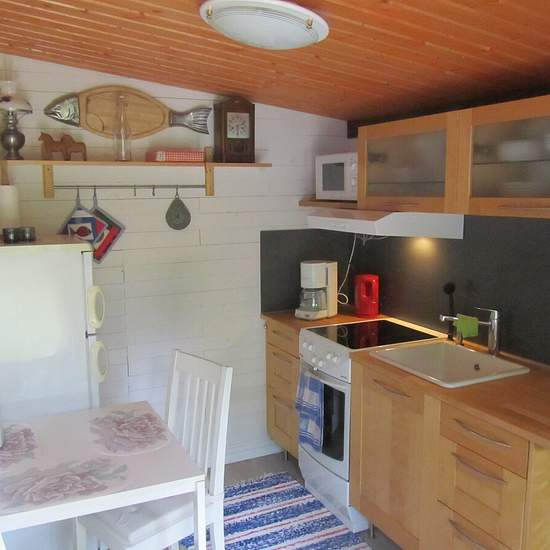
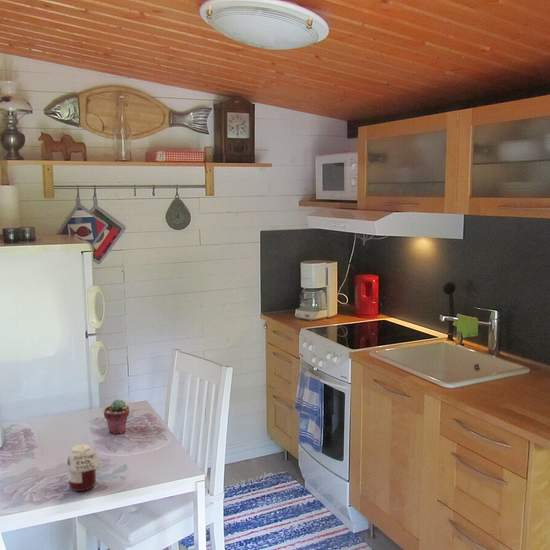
+ jar (82, 468)
+ potted succulent (116, 415)
